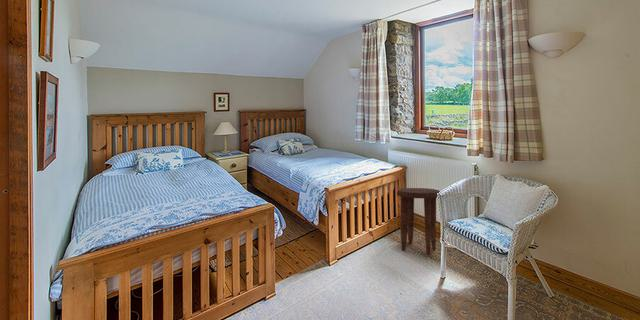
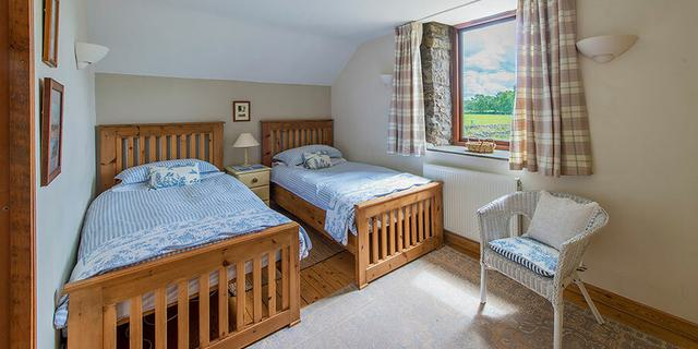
- side table (413, 219)
